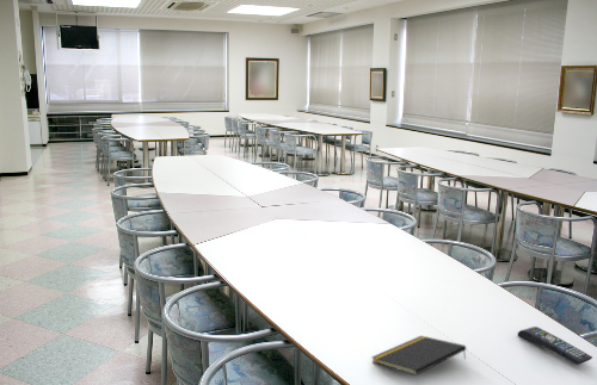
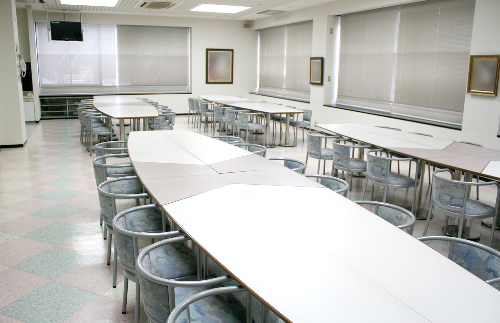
- notepad (418, 353)
- remote control (553, 343)
